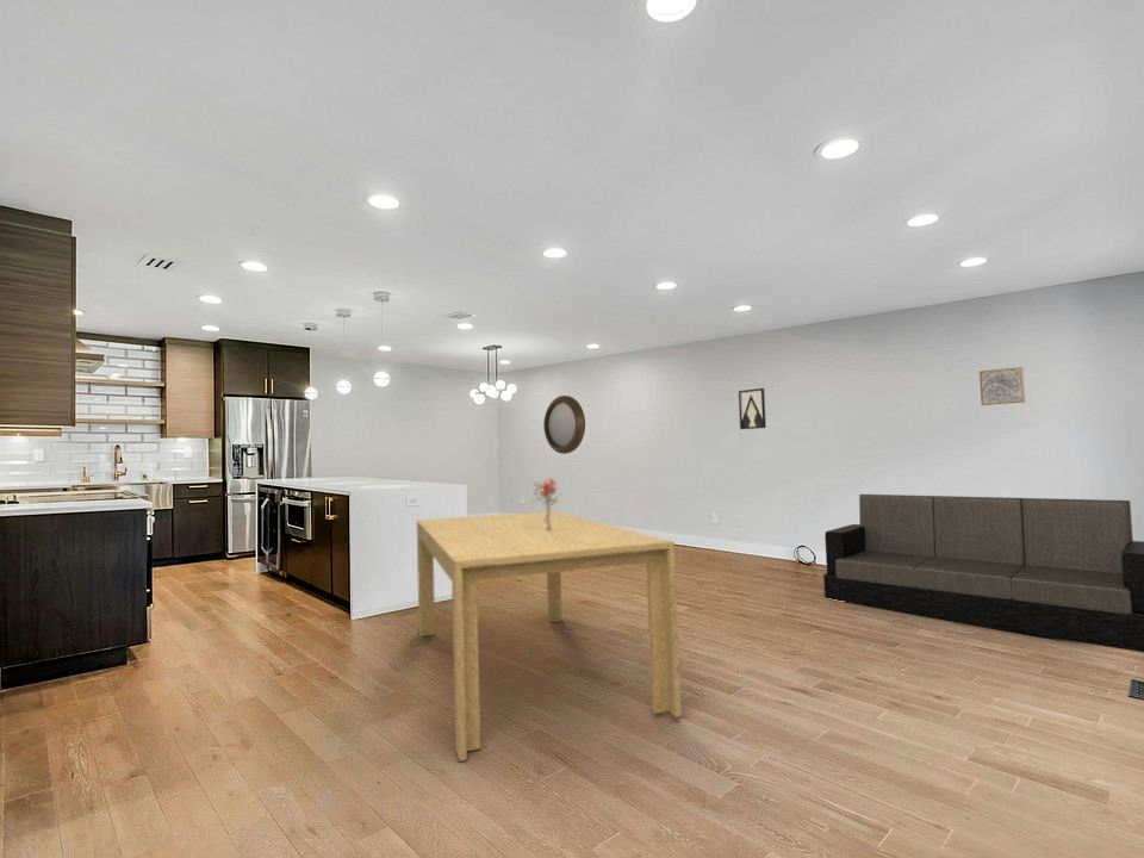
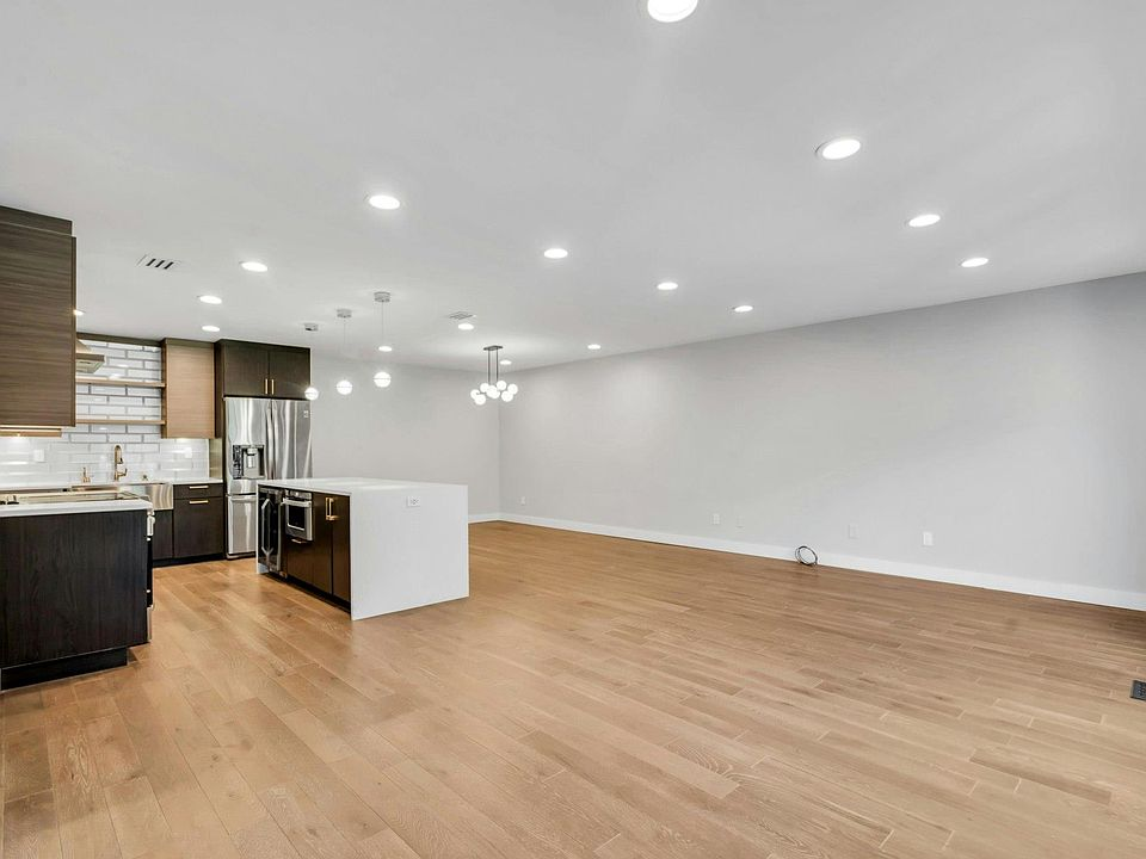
- home mirror (561, 424)
- bouquet (546, 504)
- wall art (1001, 386)
- wall art (751, 409)
- dining table (517, 576)
- sofa (974, 555)
